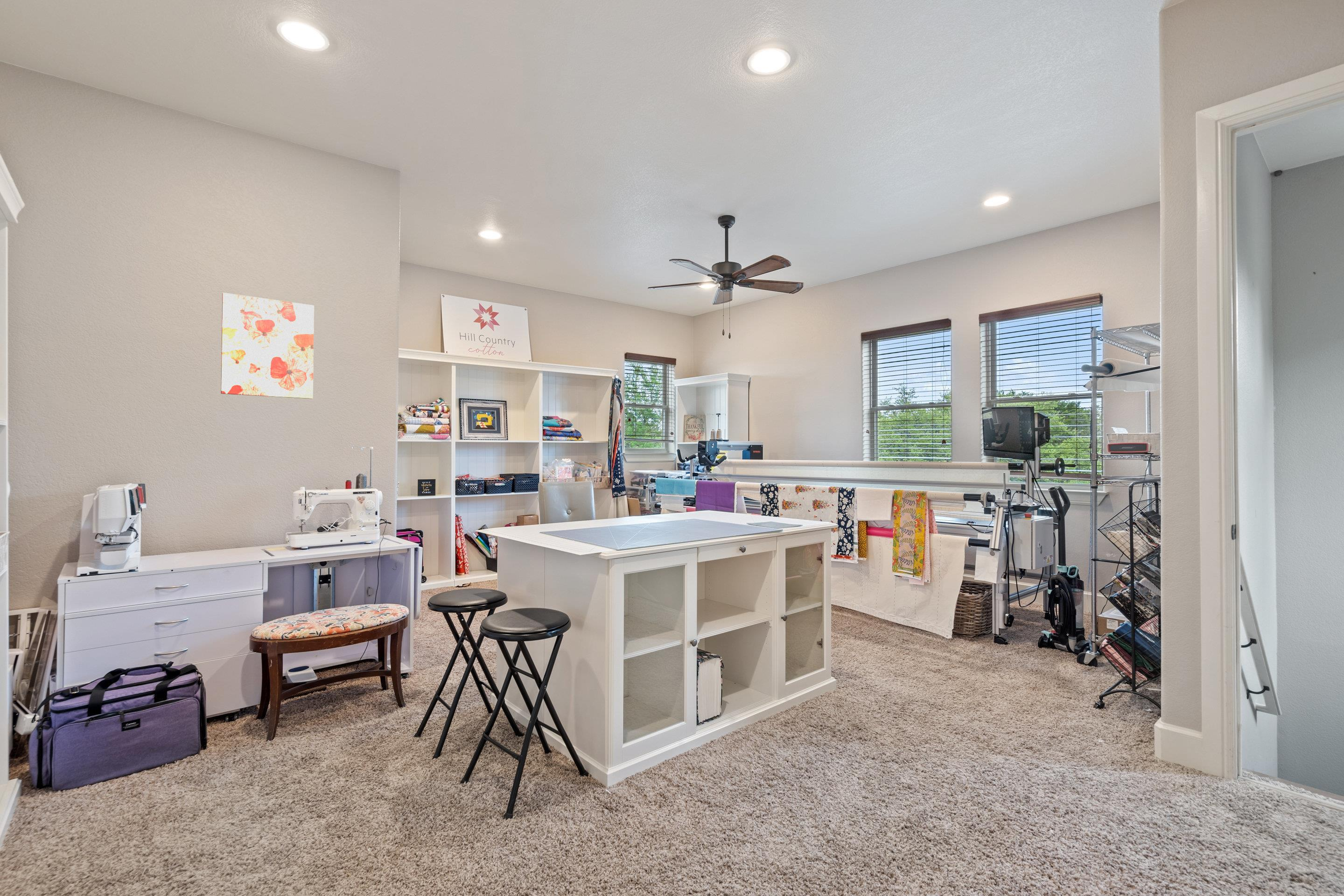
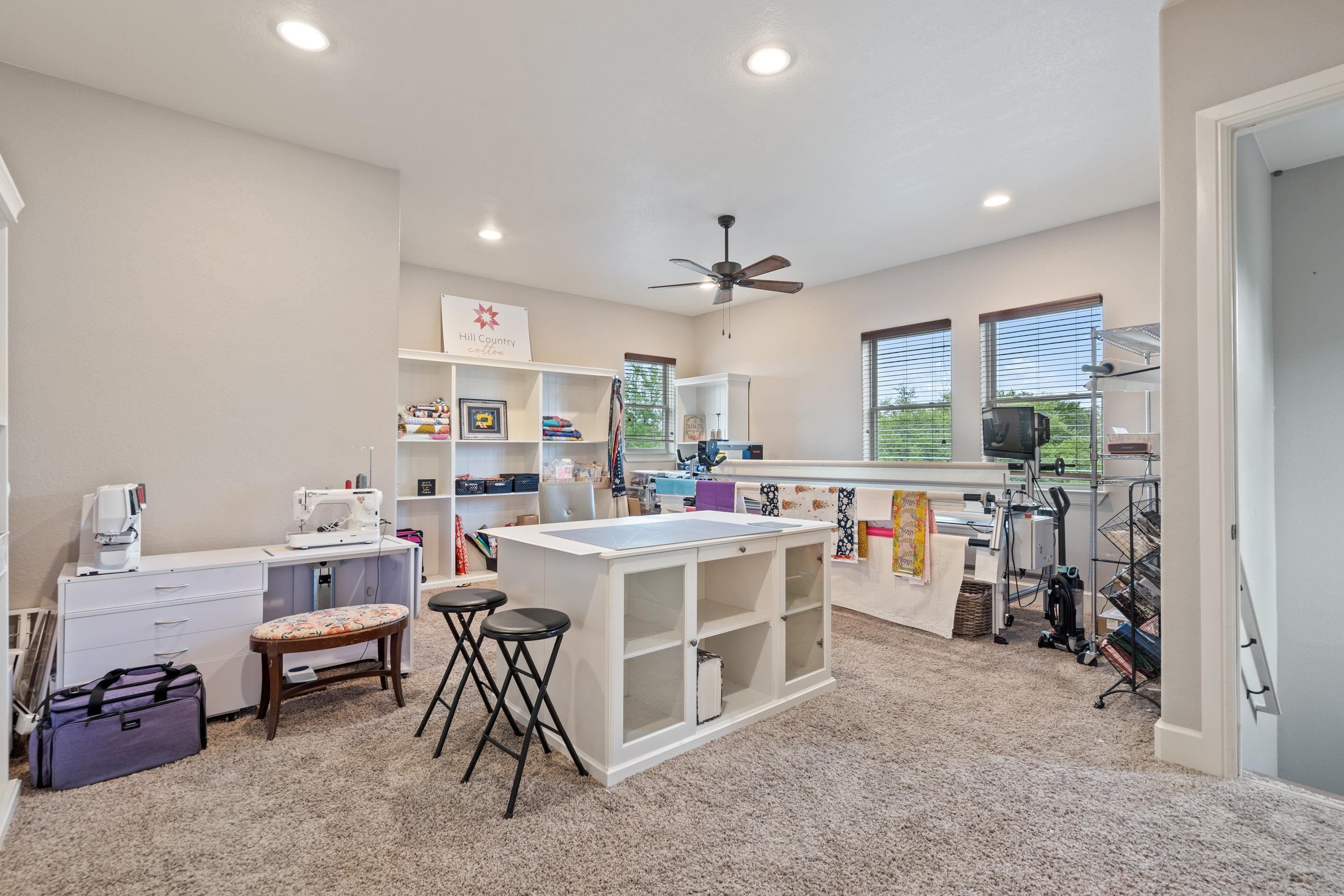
- wall art (269, 348)
